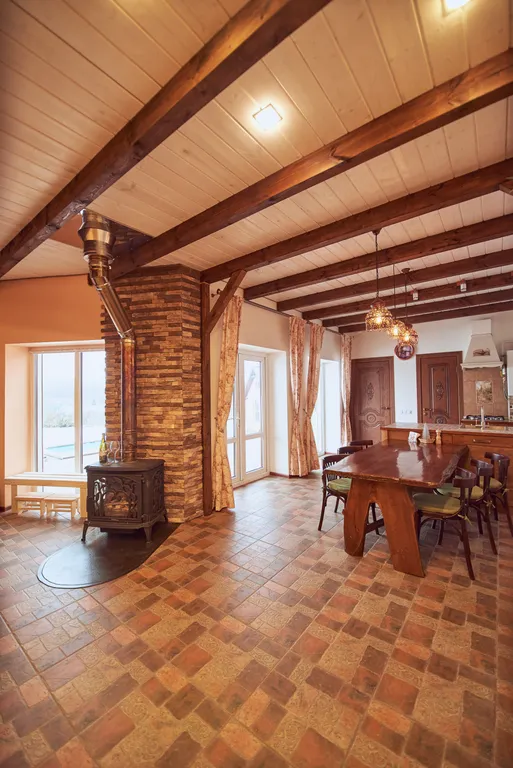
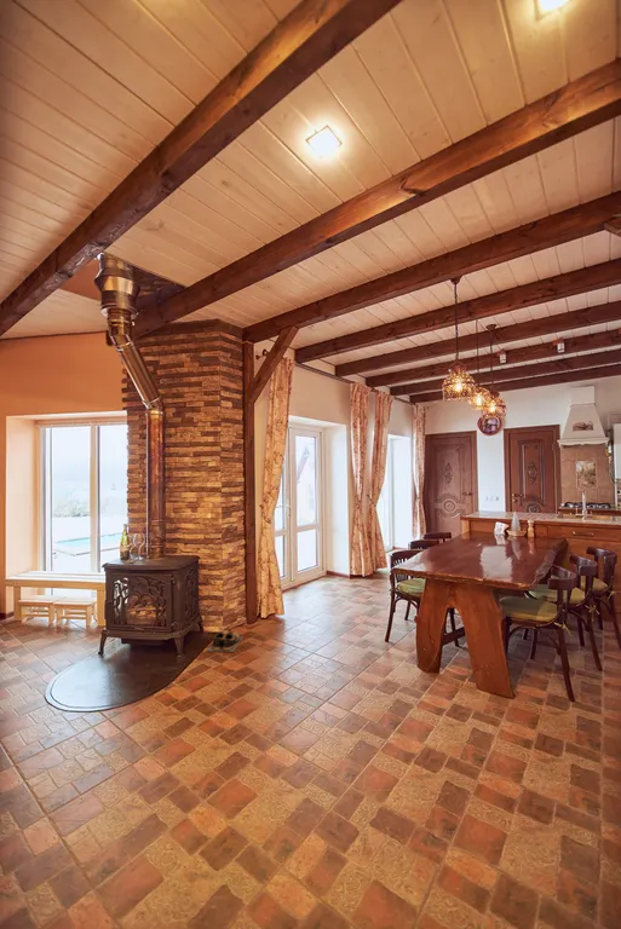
+ shoes (225, 637)
